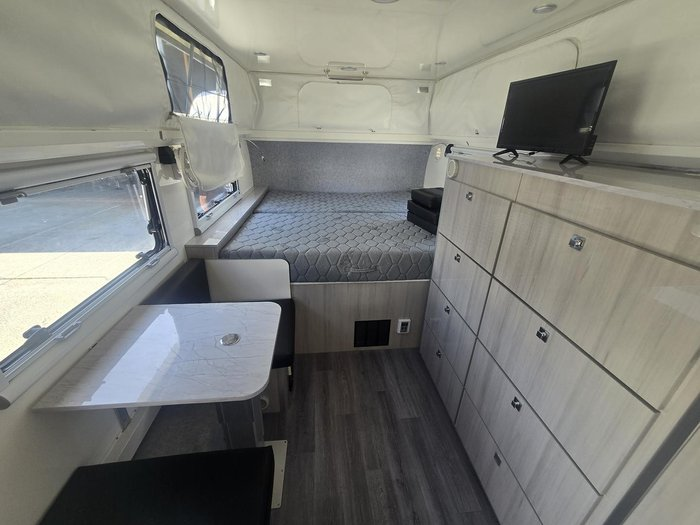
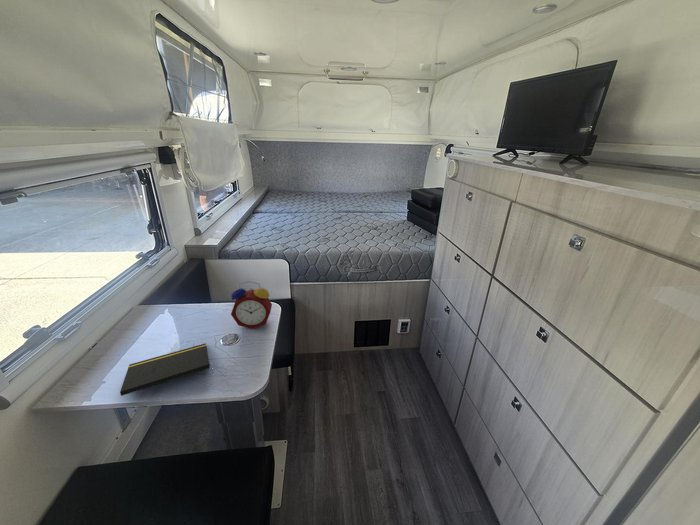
+ notepad (169, 366)
+ alarm clock (251, 302)
